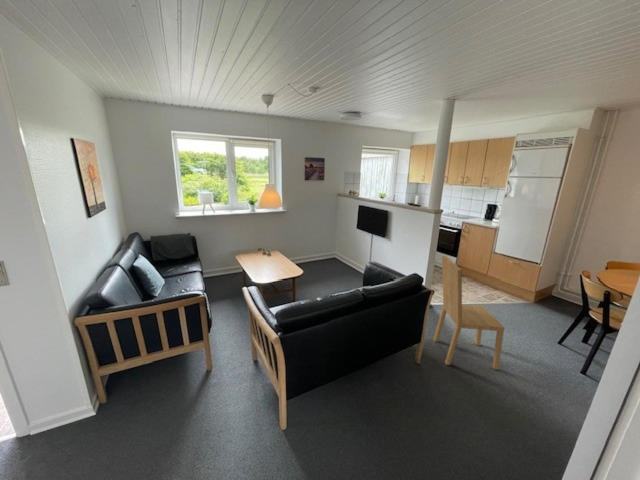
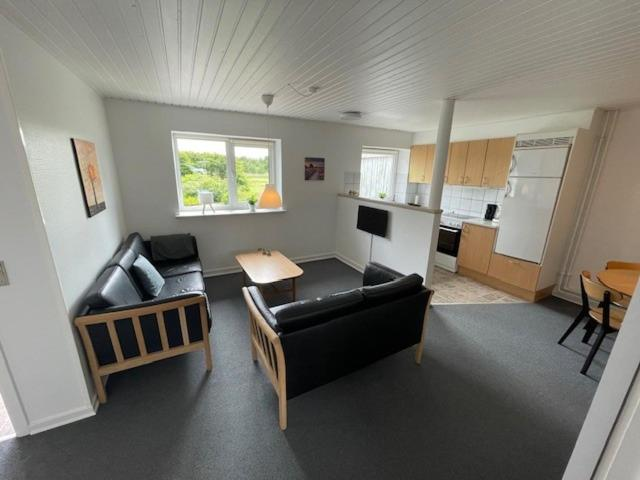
- dining chair (469, 310)
